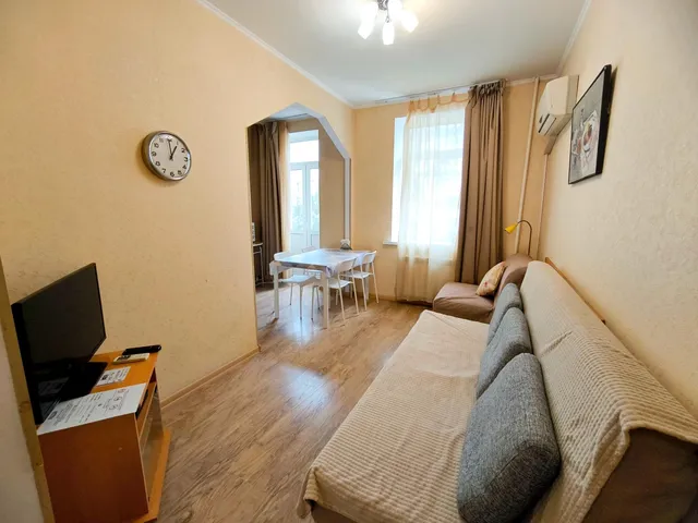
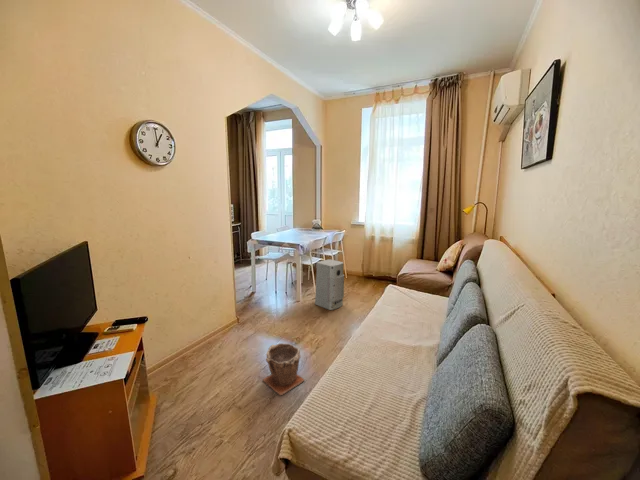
+ plant pot (283, 365)
+ air purifier (329, 283)
